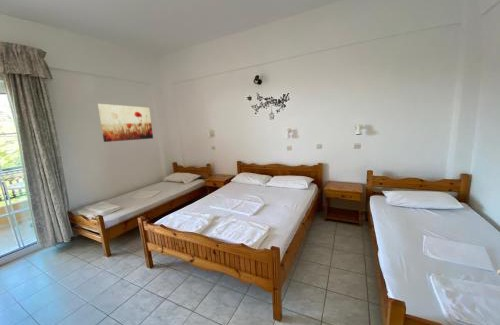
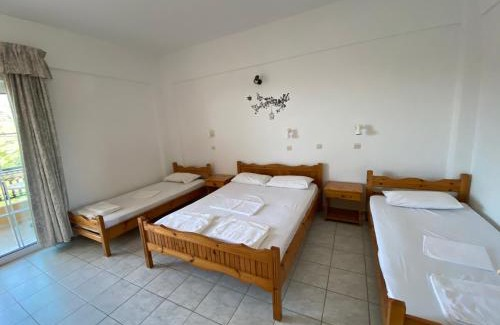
- wall art (128, 123)
